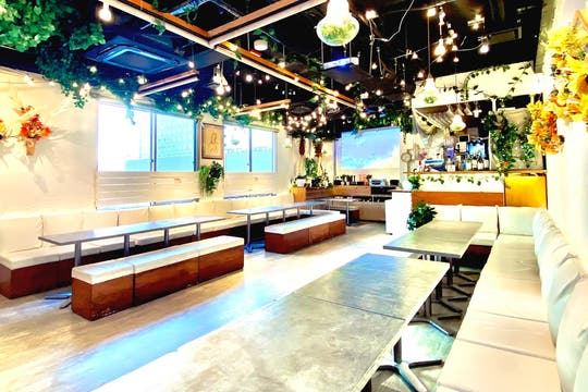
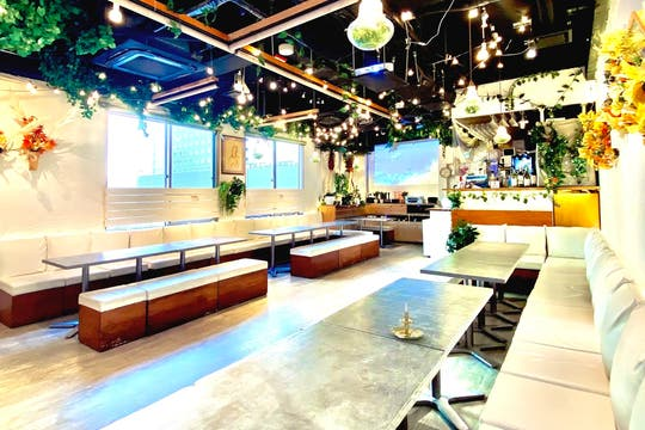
+ candle holder (408, 319)
